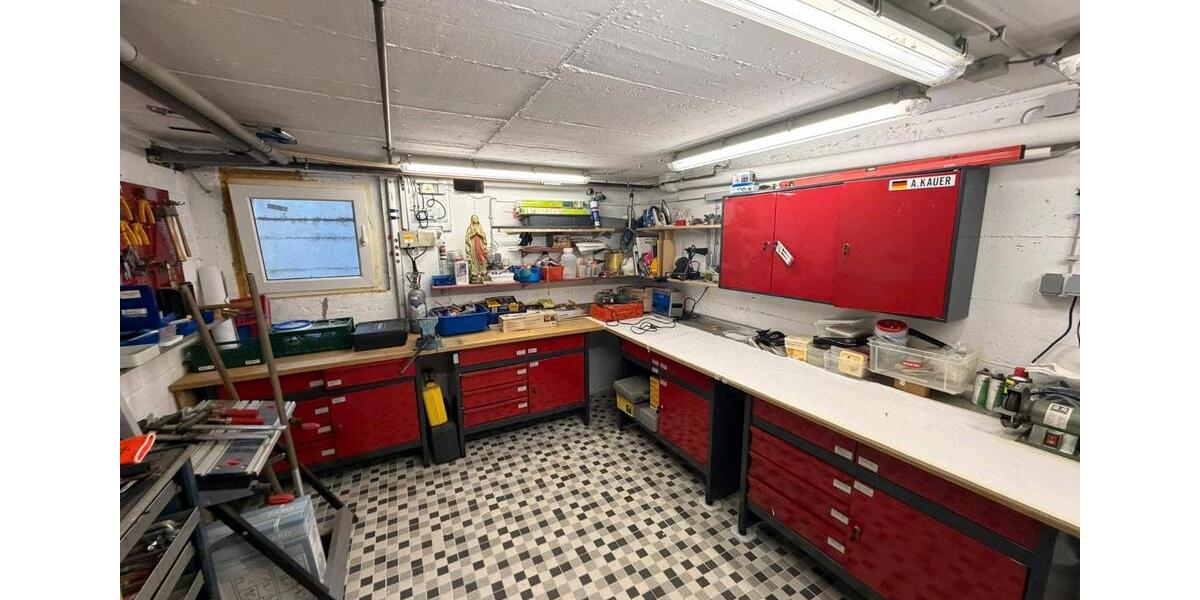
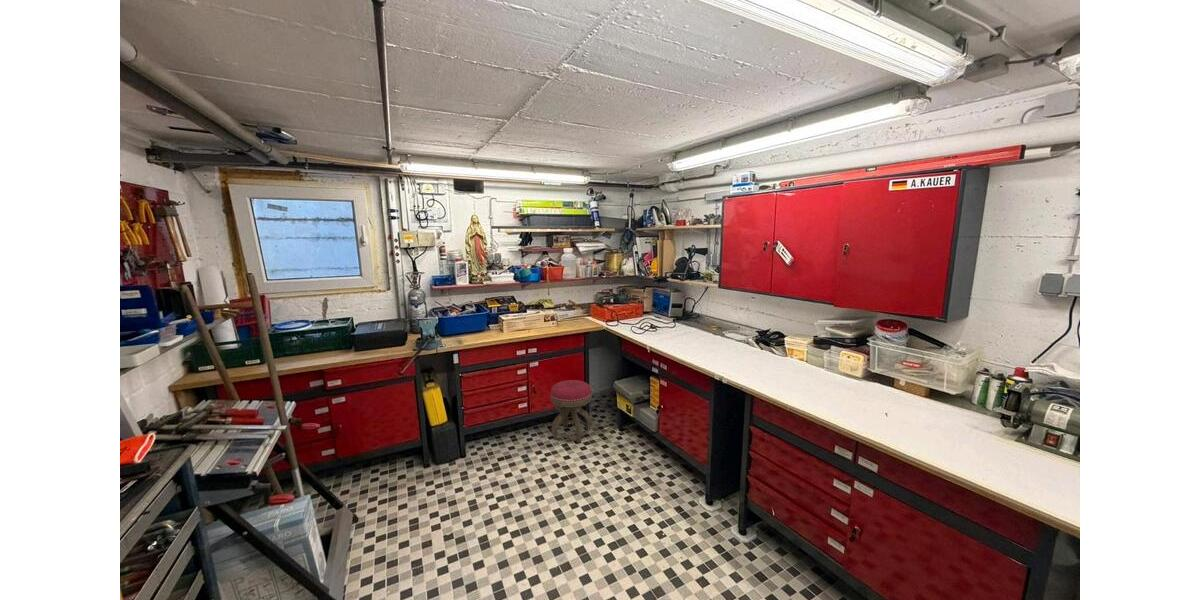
+ stool (571, 409)
